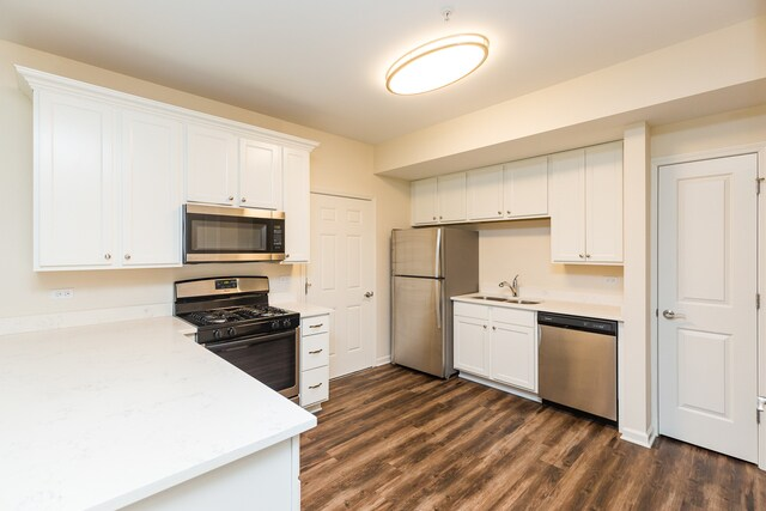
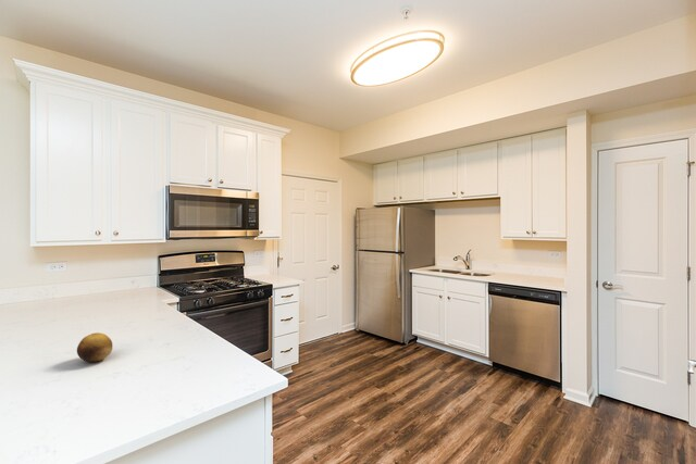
+ fruit (95, 347)
